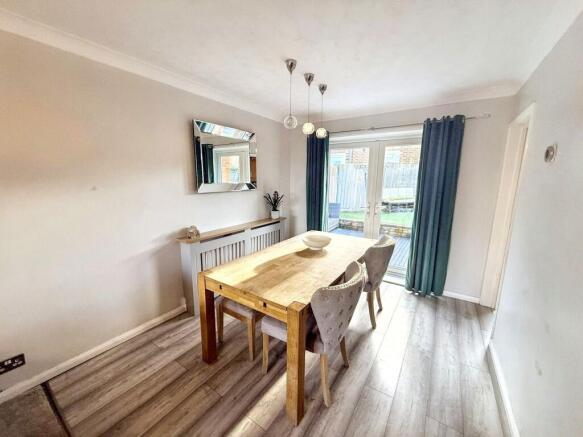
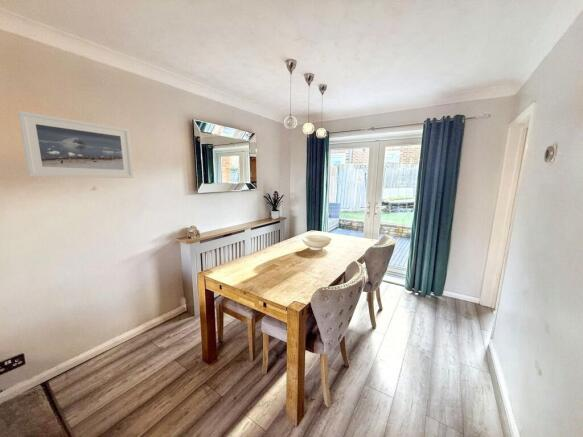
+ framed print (85, 149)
